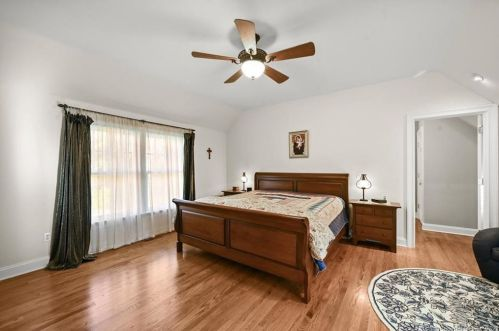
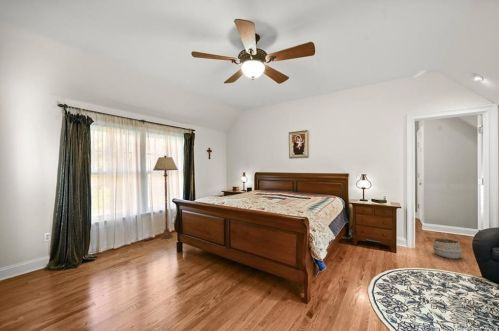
+ floor lamp (166, 196)
+ woven basket (446, 245)
